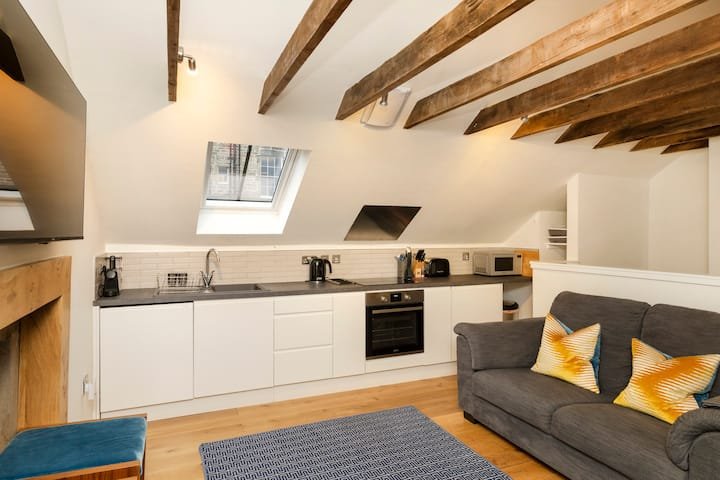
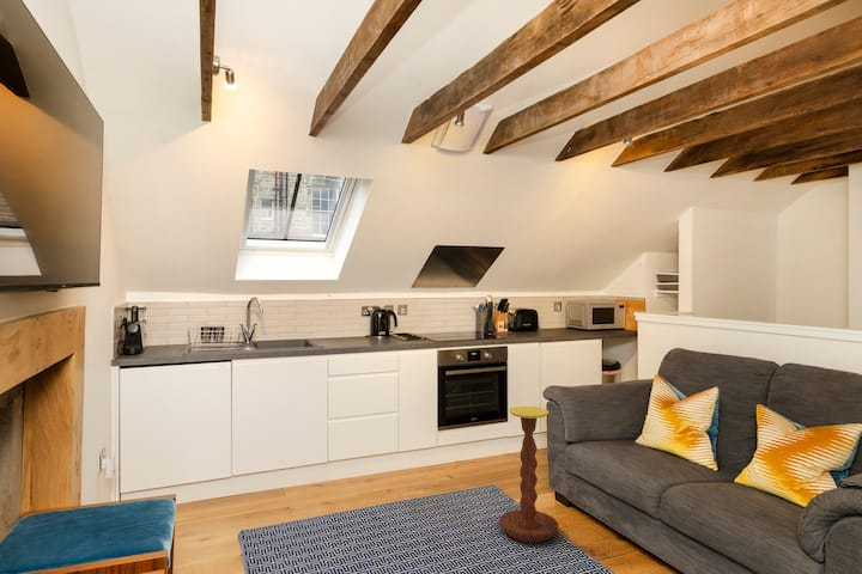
+ side table (528, 471)
